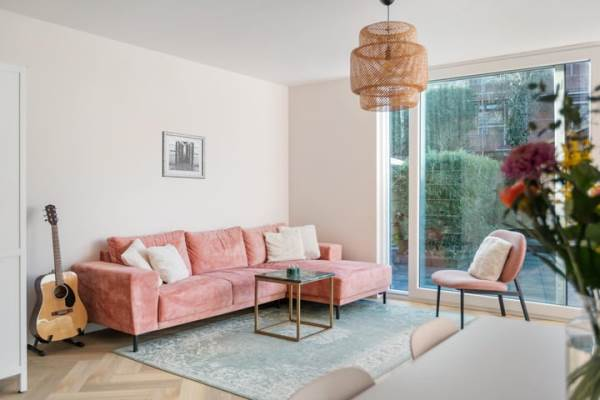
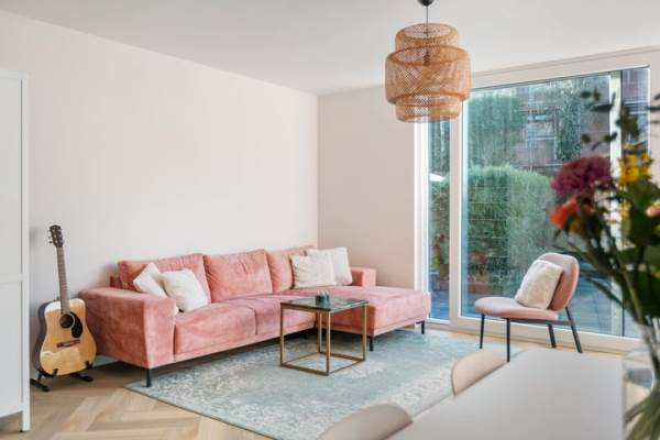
- wall art (184, 156)
